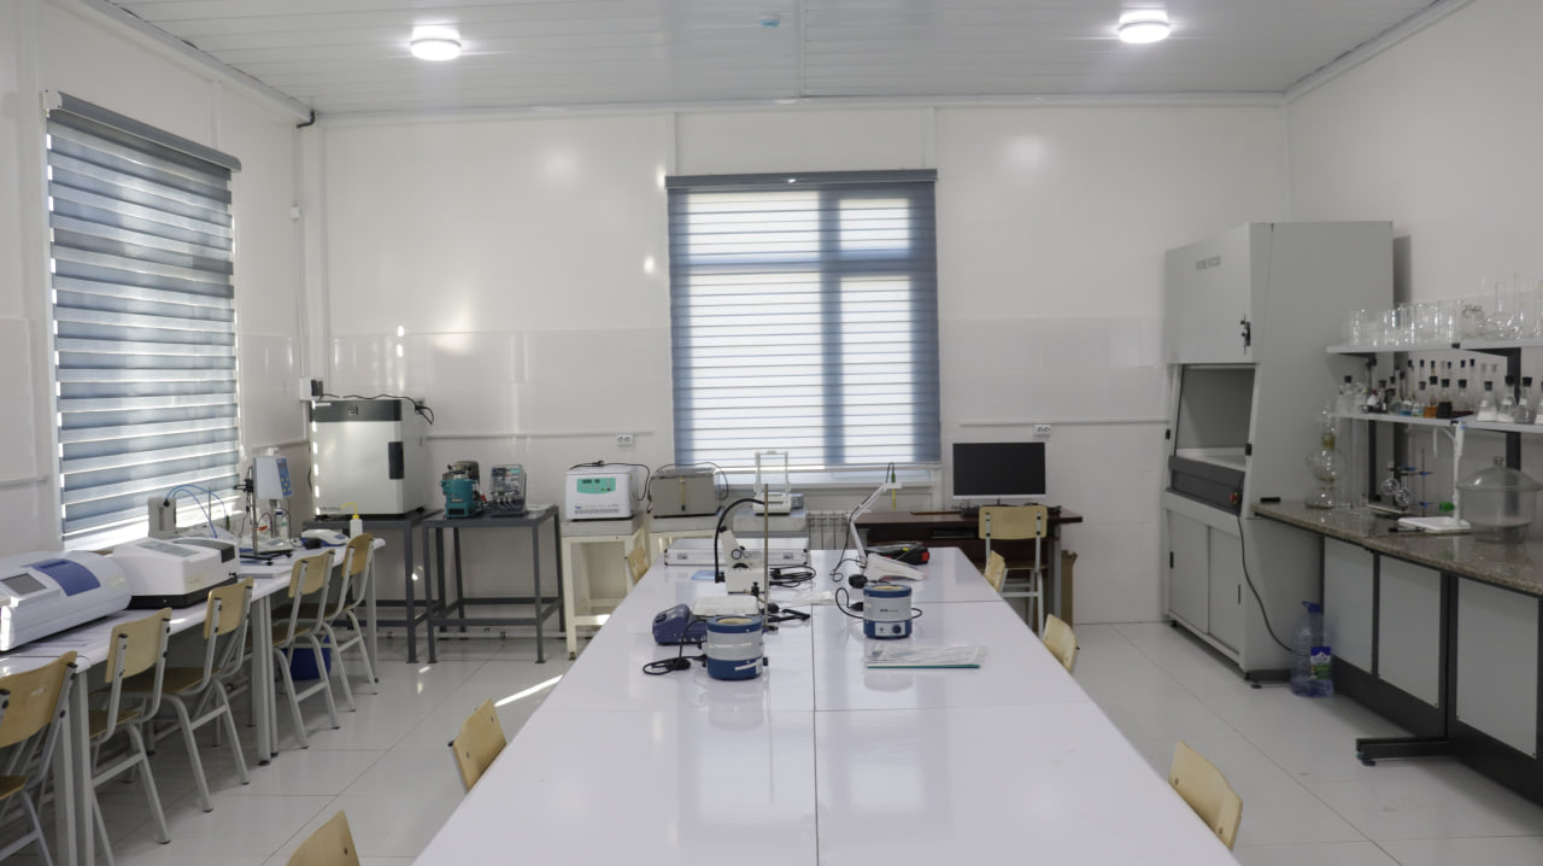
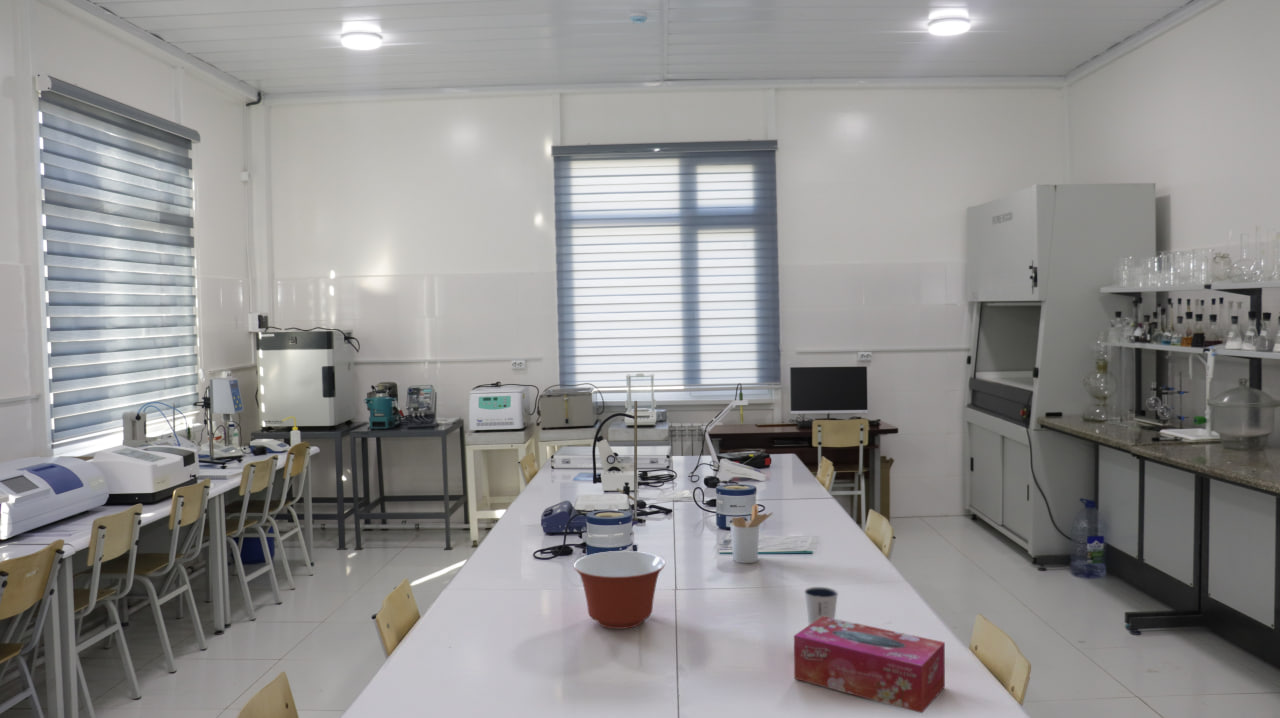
+ tissue box (868, 660)
+ dixie cup (821, 613)
+ utensil holder (751, 534)
+ mixing bowl (619, 591)
